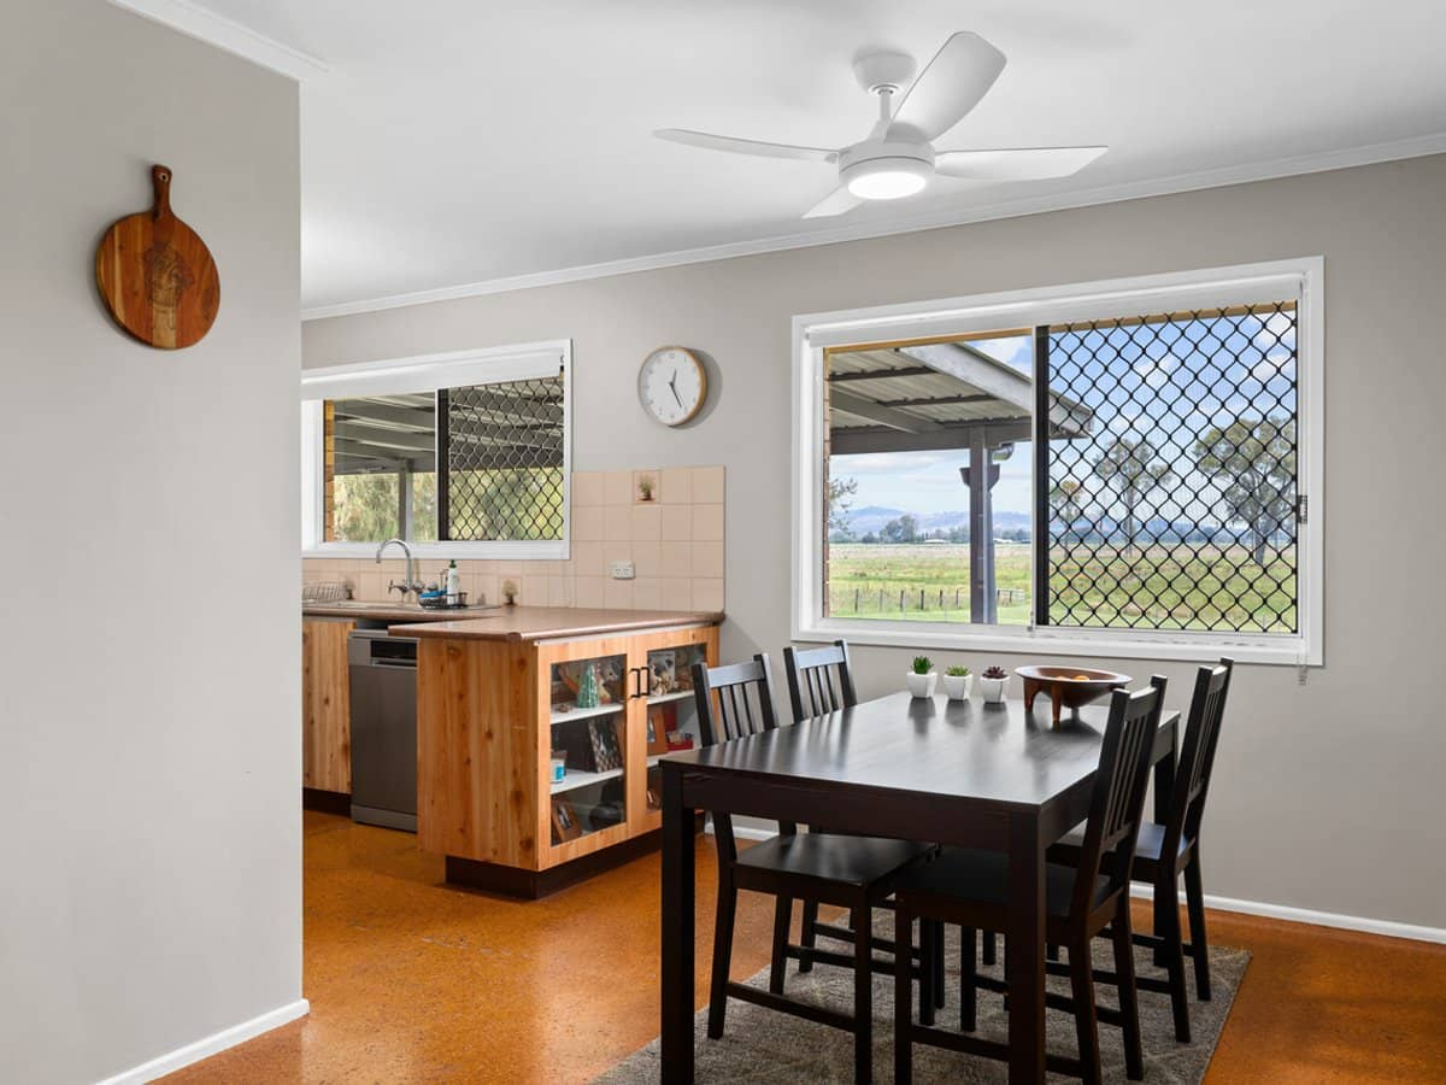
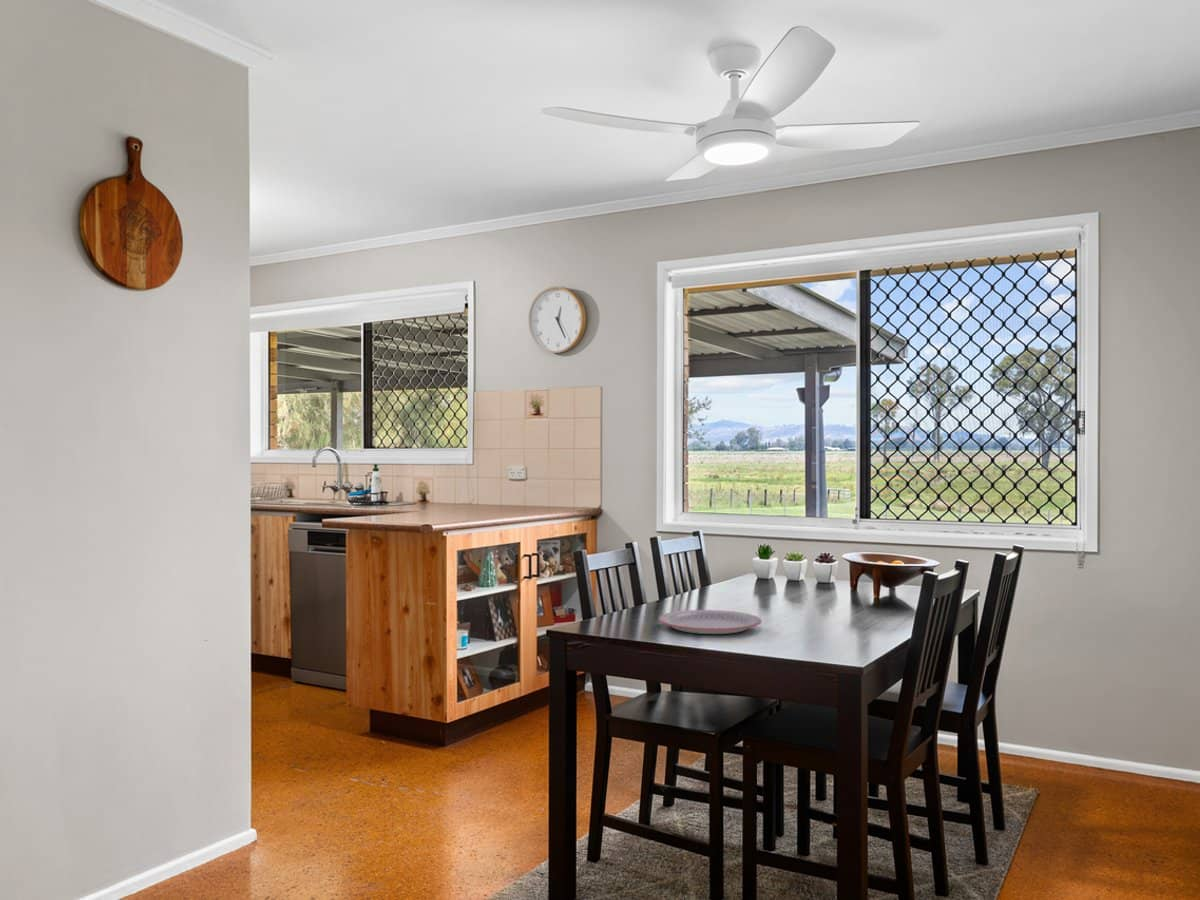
+ plate (709, 622)
